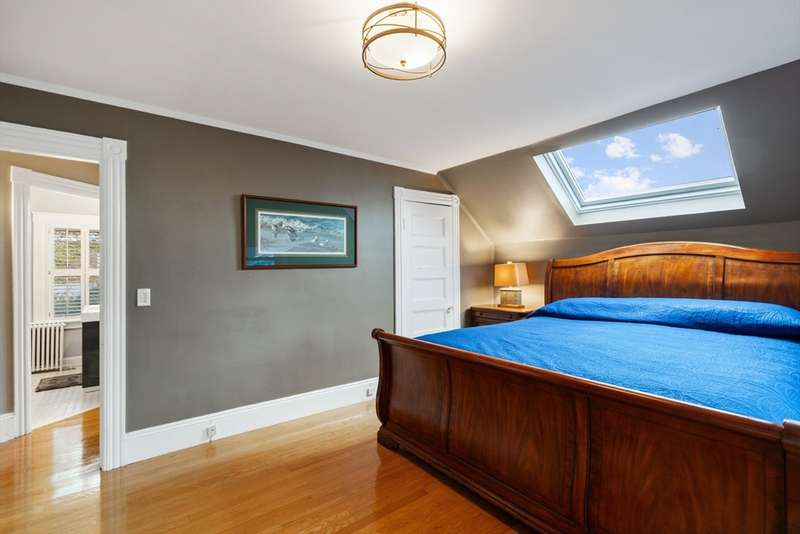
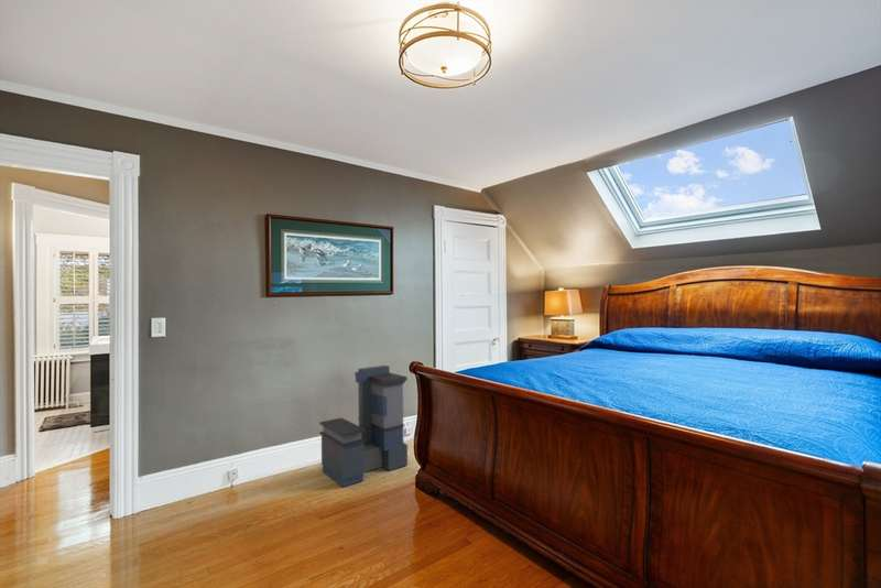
+ storage bin (362, 418)
